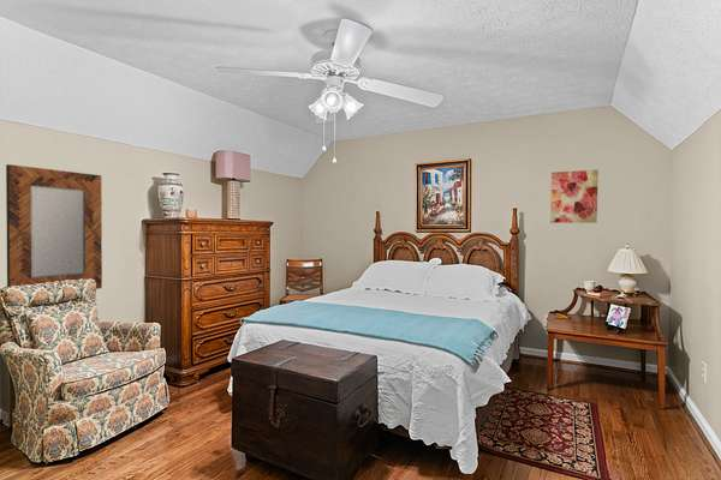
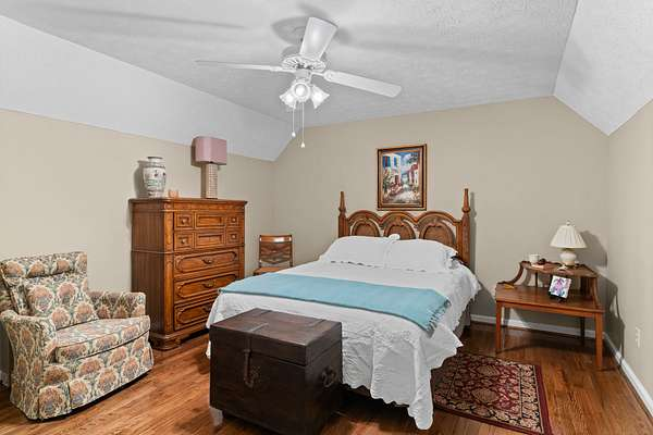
- wall art (573, 197)
- home mirror (58, 232)
